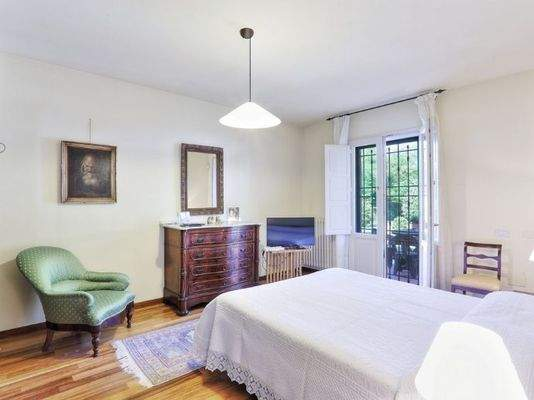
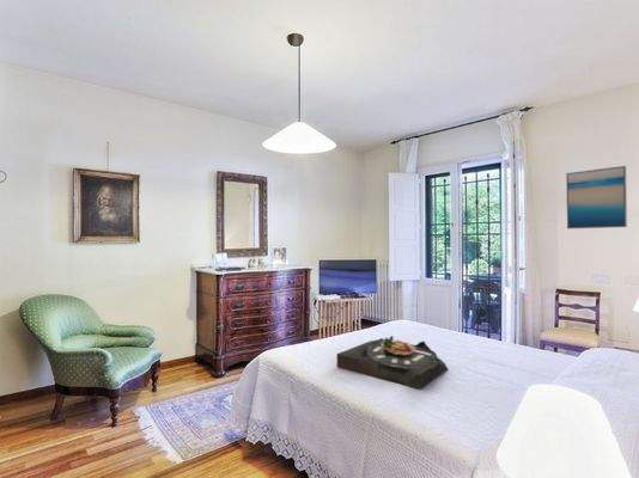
+ wall art (595, 198)
+ serving tray (396, 350)
